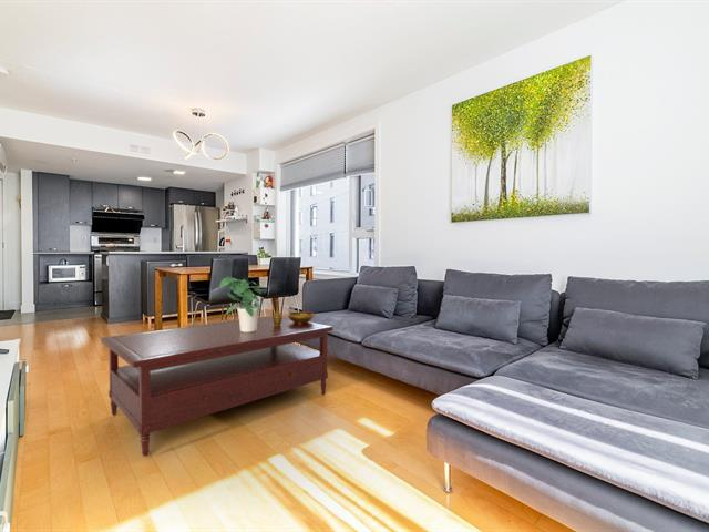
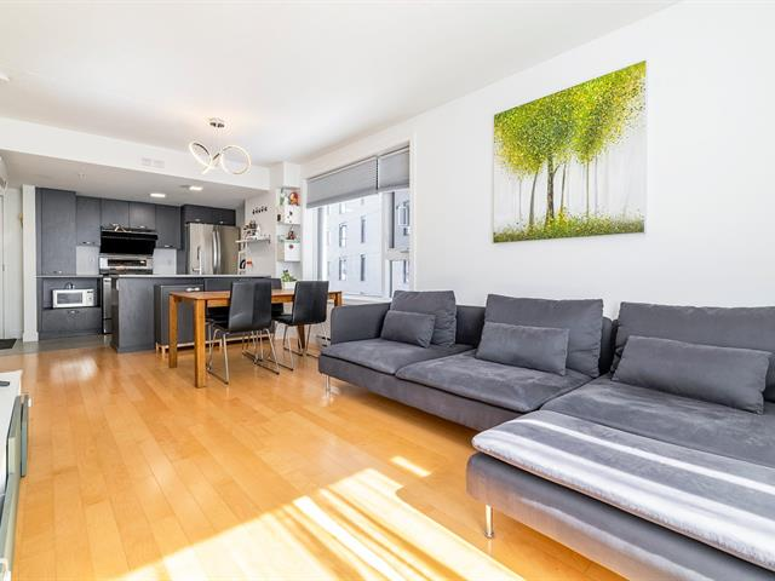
- potted plant (243, 303)
- decorative bowl (292, 313)
- coffee table (226, 367)
